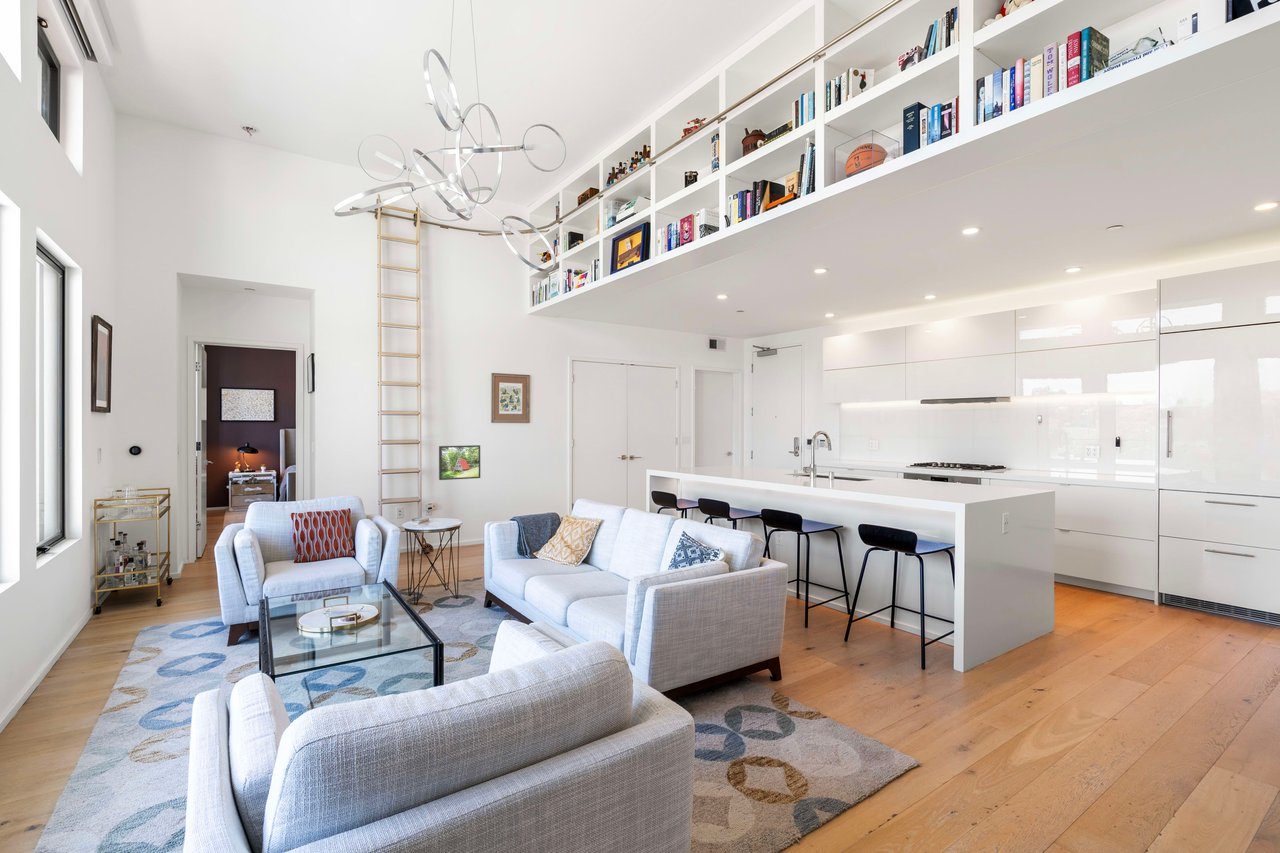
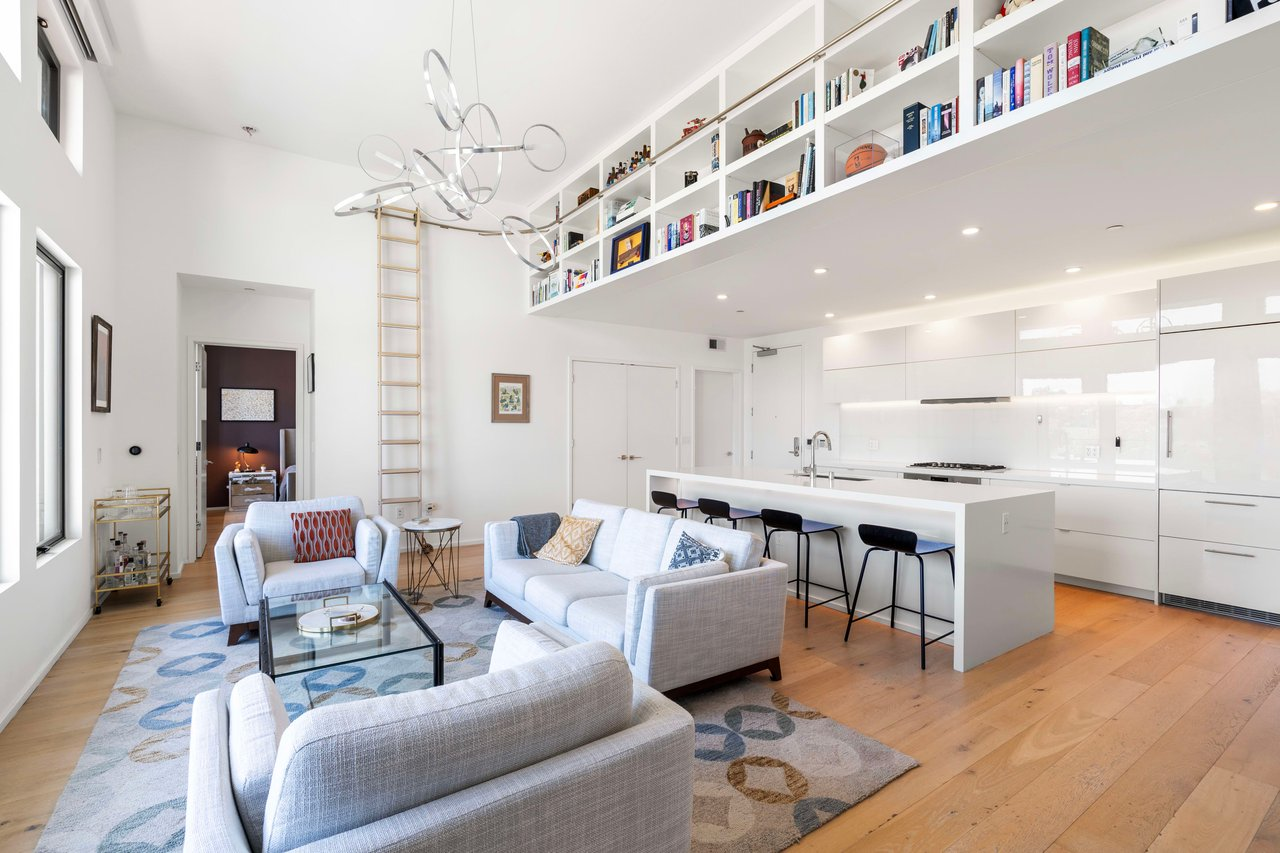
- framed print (460, 462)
